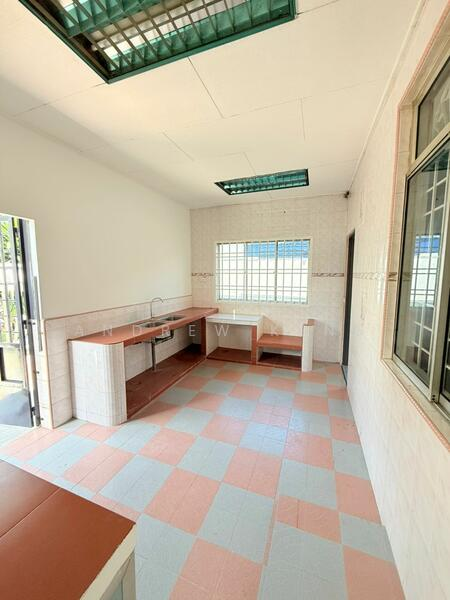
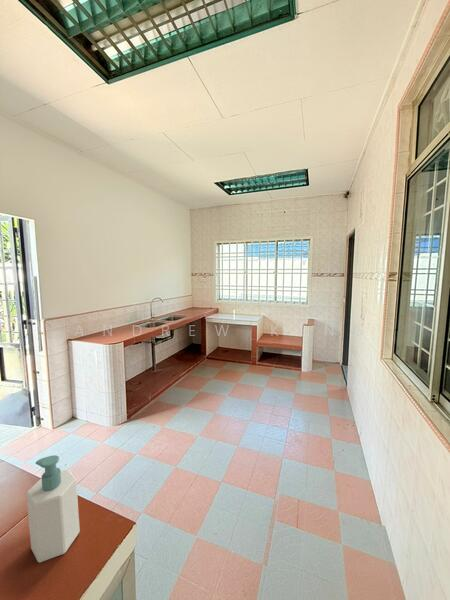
+ soap bottle (53, 500)
